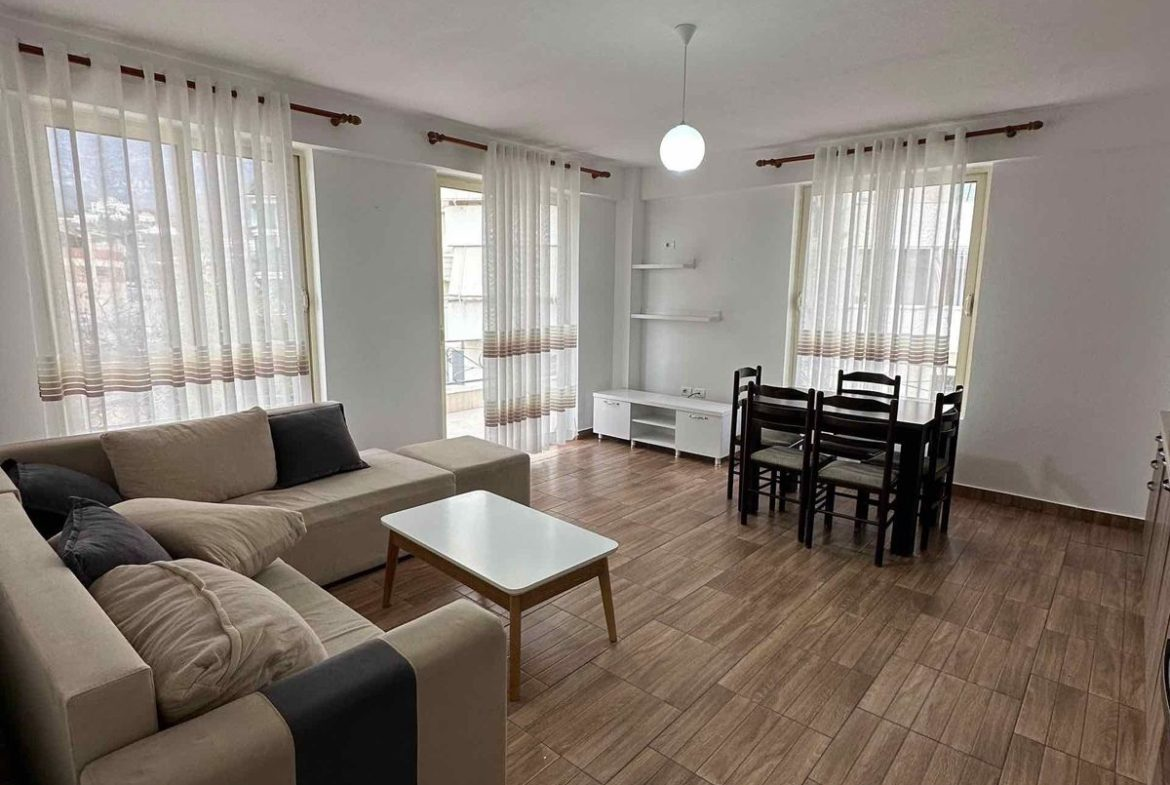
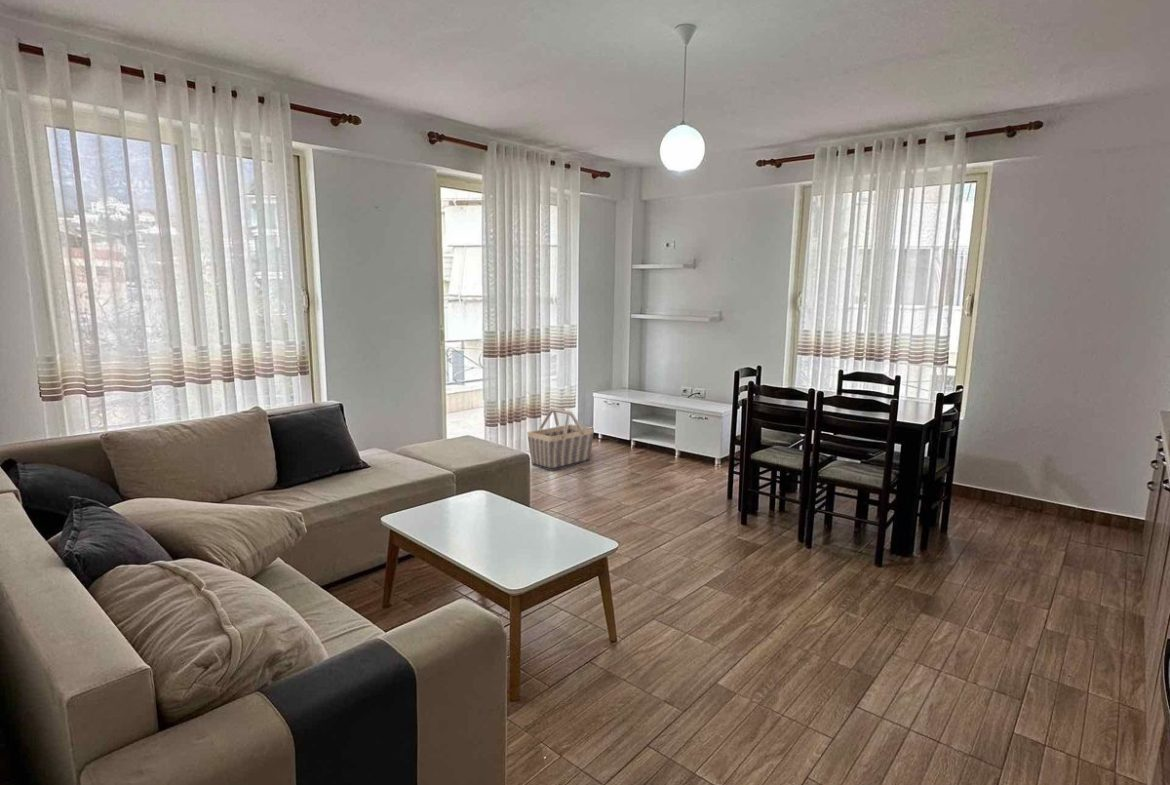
+ basket (561, 437)
